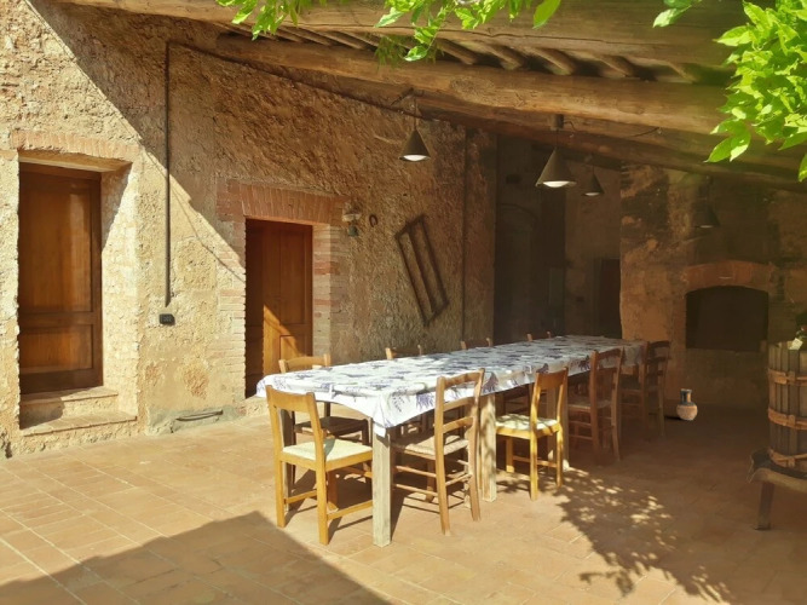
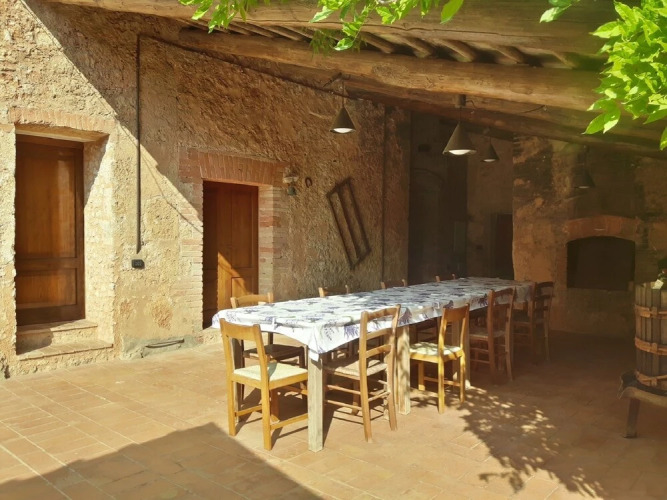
- ceramic jug (686, 404)
